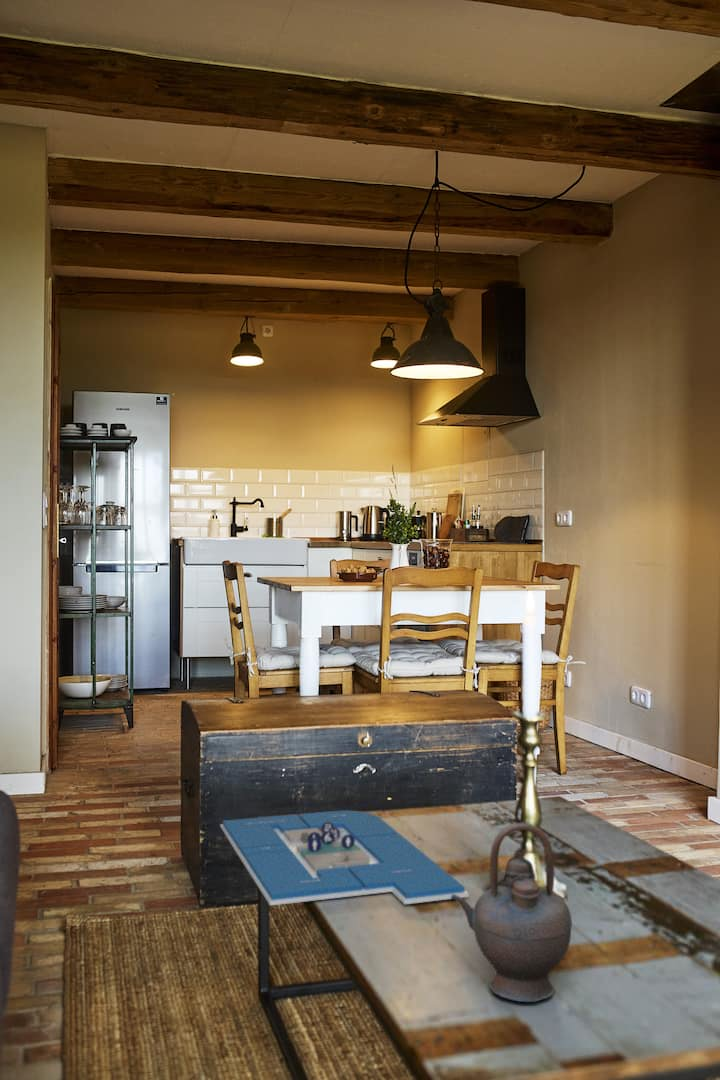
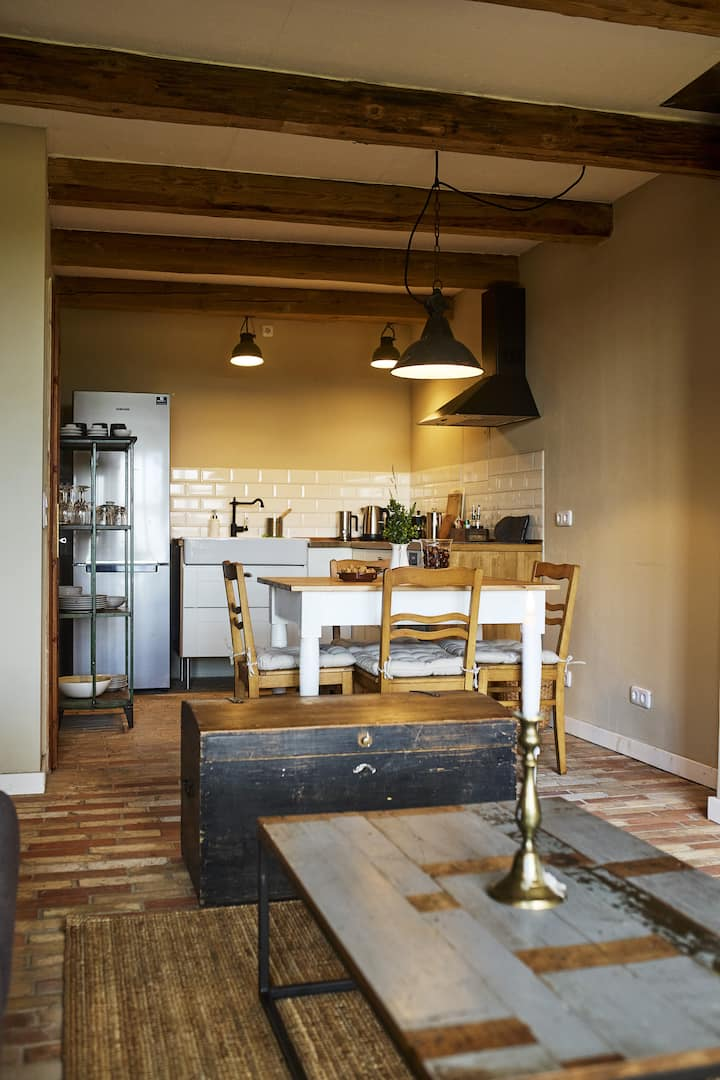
- teapot (510, 906)
- board game (331, 847)
